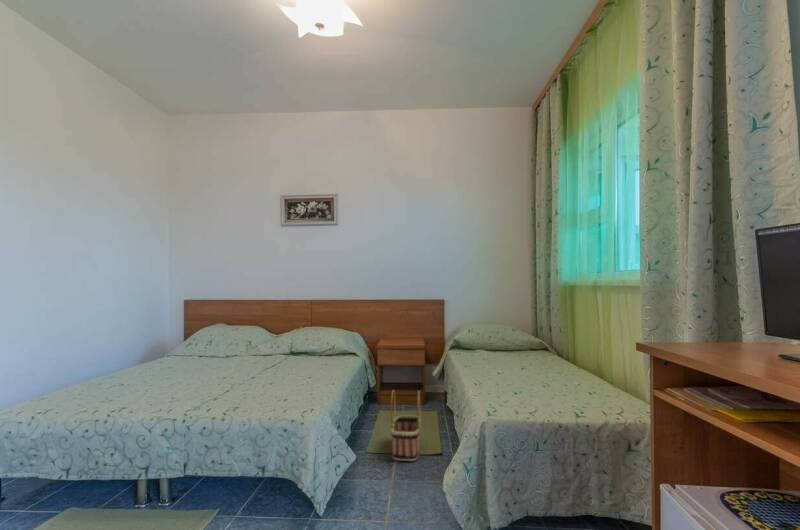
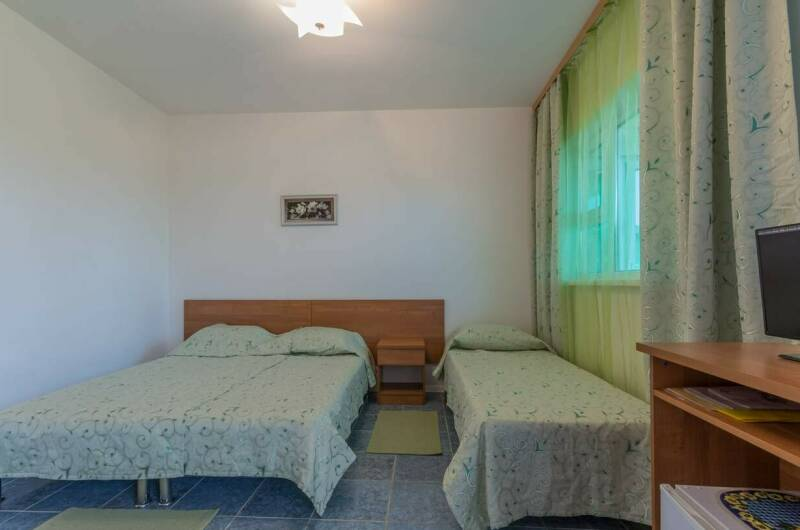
- basket (406, 420)
